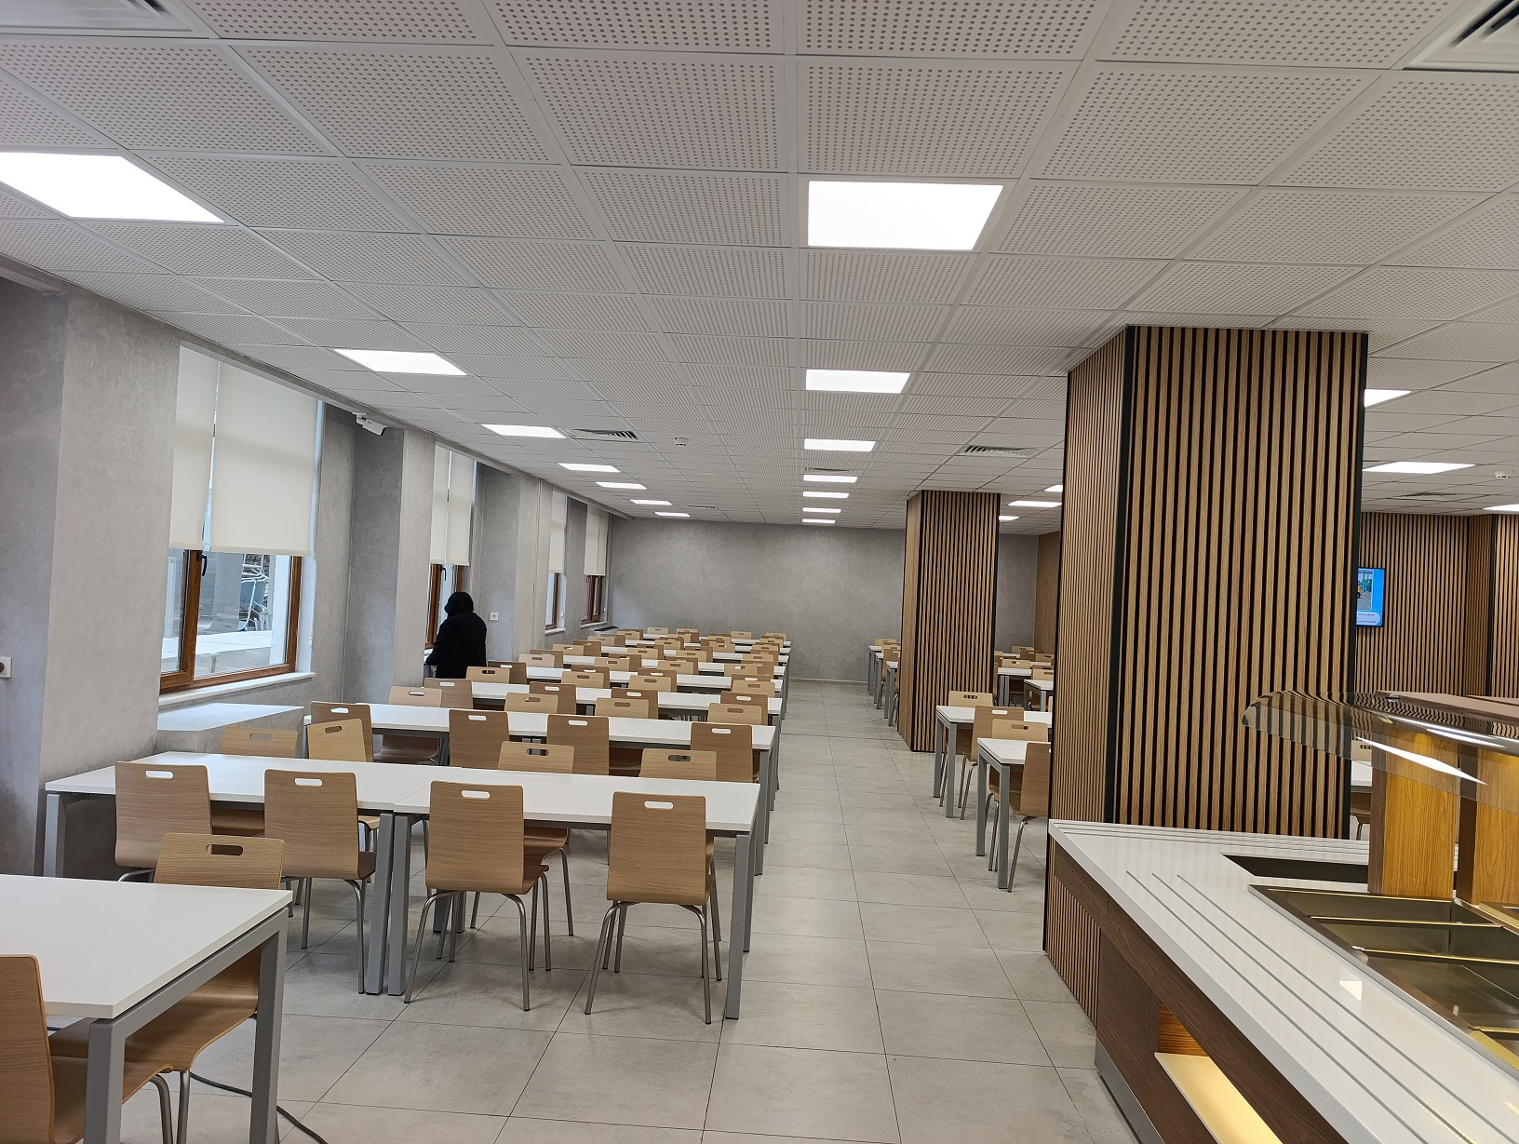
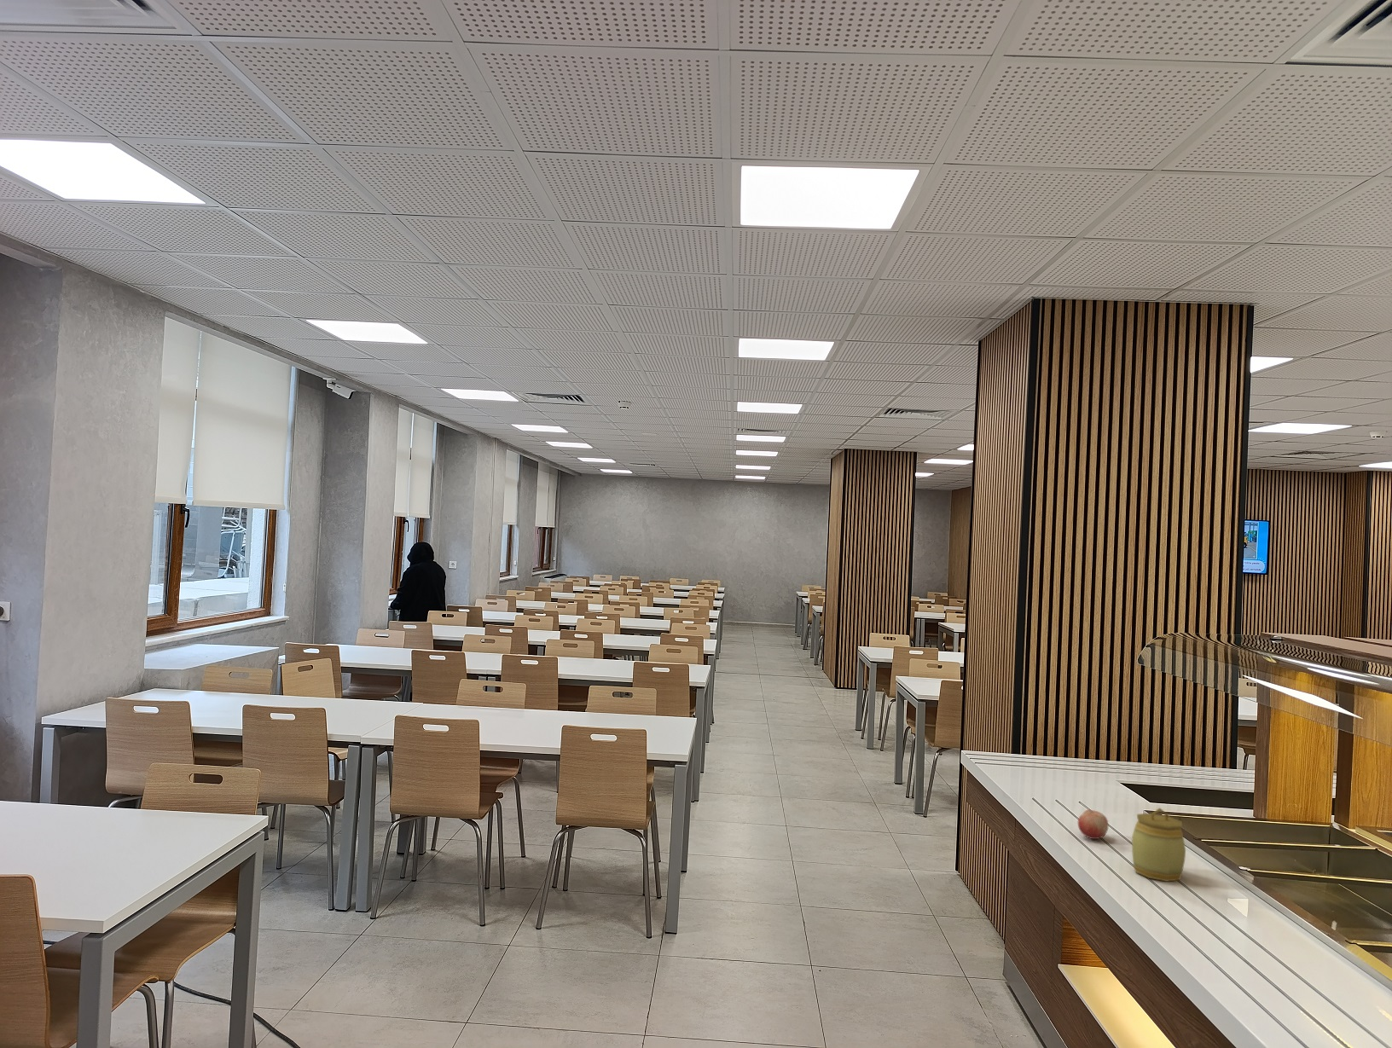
+ jar (1159, 840)
+ fruit (1092, 825)
